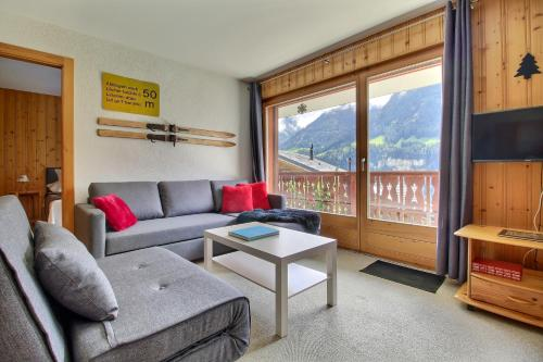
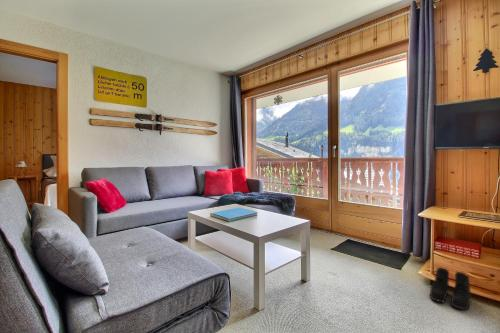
+ boots (448, 285)
